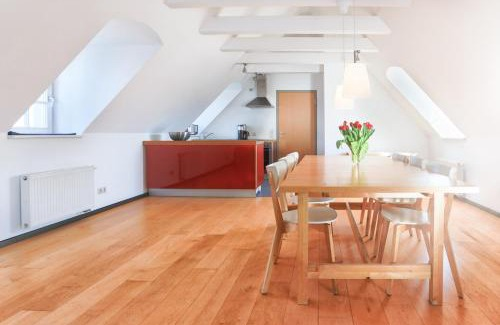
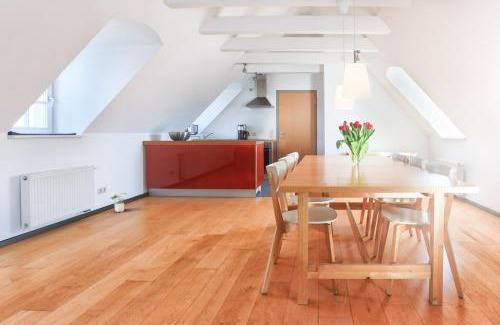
+ potted plant (118, 202)
